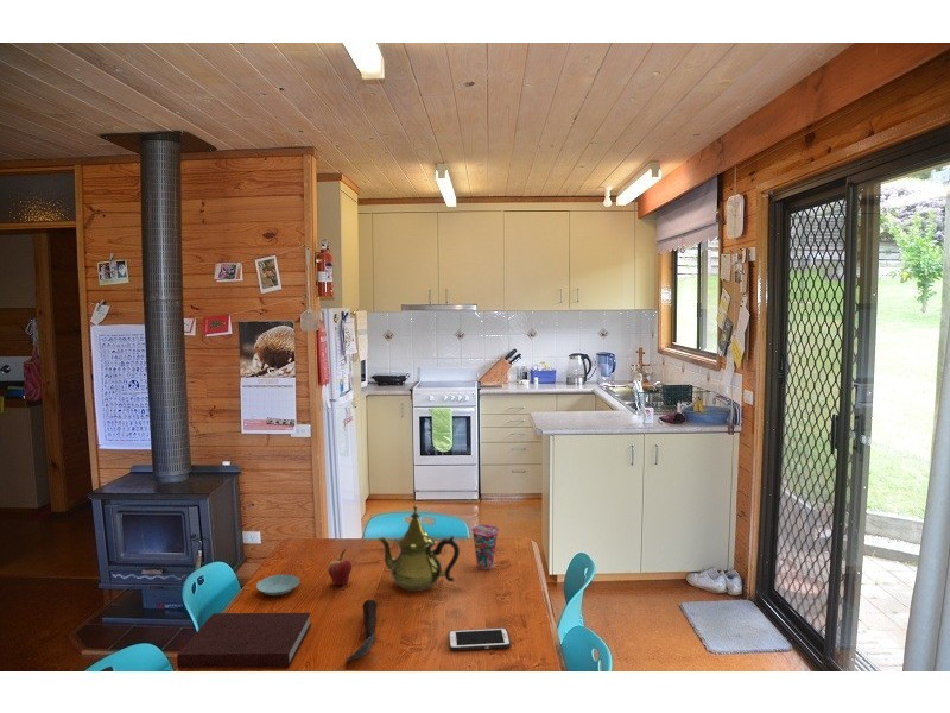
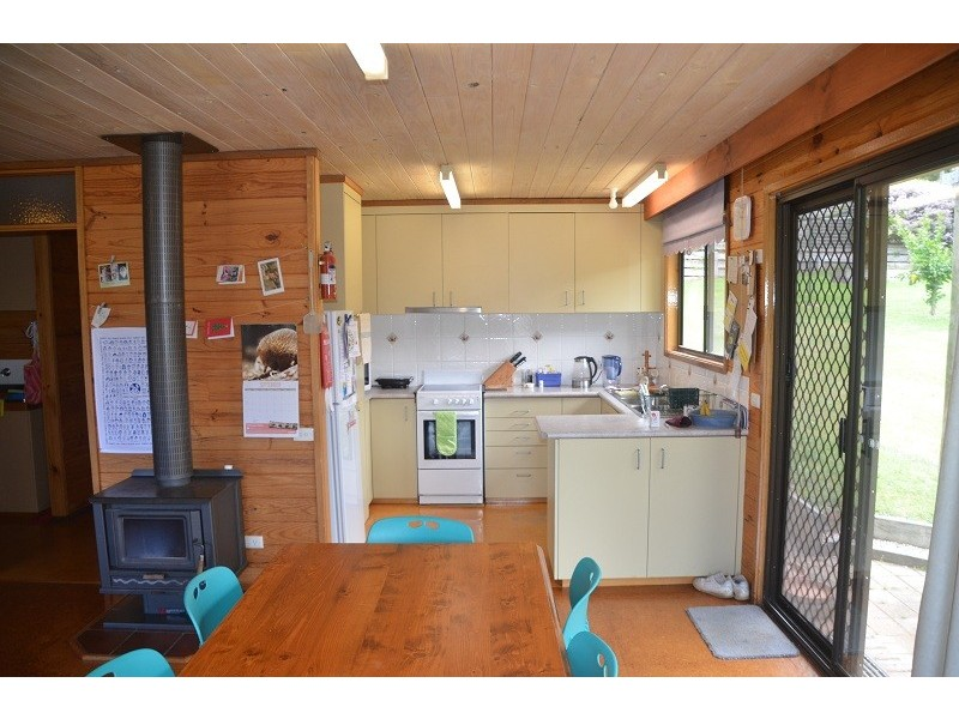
- notebook (248, 638)
- fruit (340, 567)
- cell phone (479, 638)
- spoon (365, 627)
- saucer (278, 586)
- teapot (417, 544)
- cup (486, 548)
